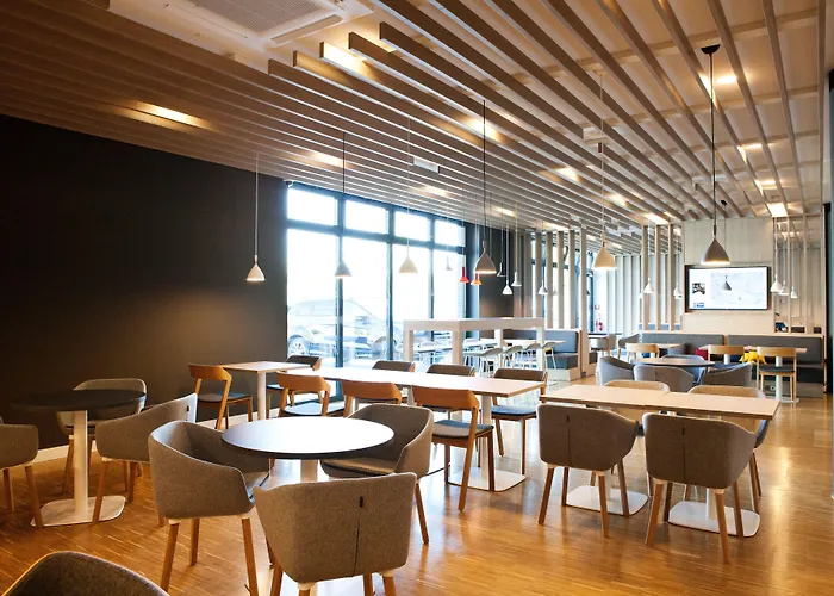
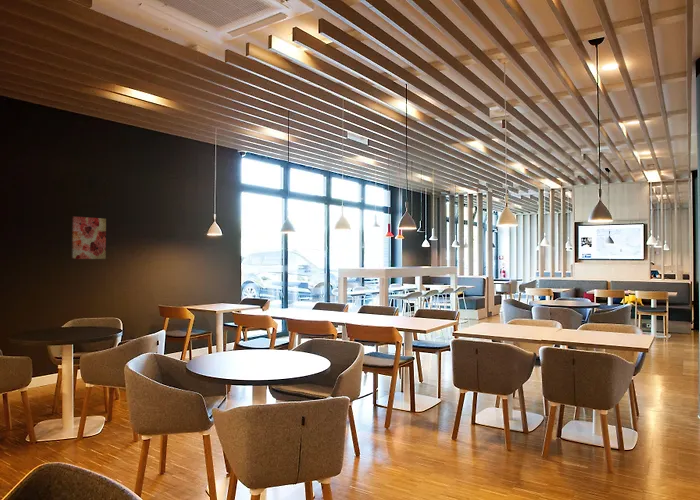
+ wall art (89, 238)
